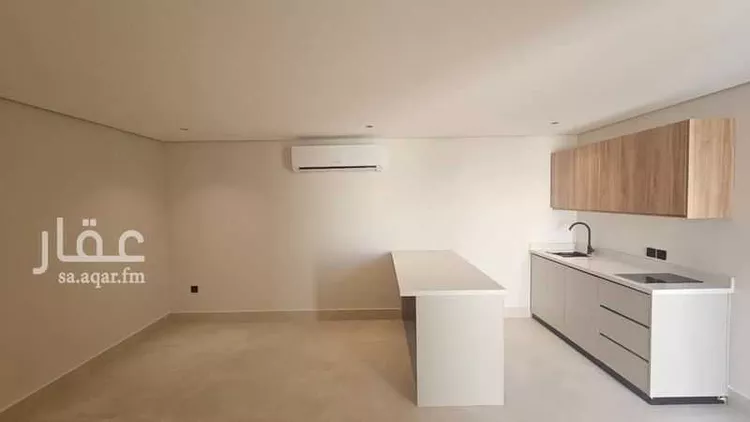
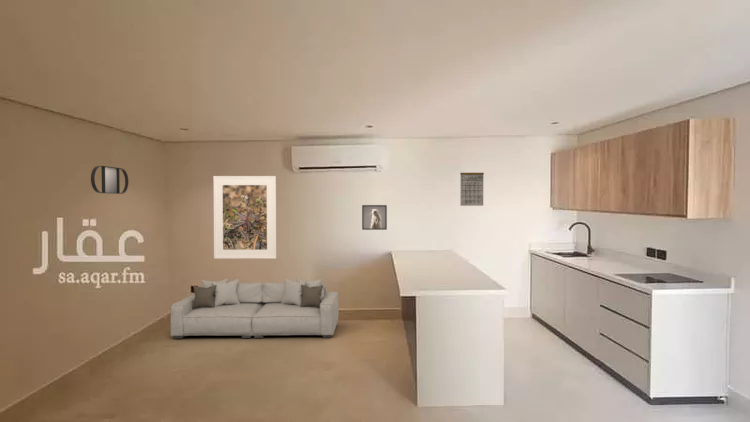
+ sofa (259, 305)
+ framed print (244, 217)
+ calendar (472, 185)
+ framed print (374, 217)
+ home mirror (110, 180)
